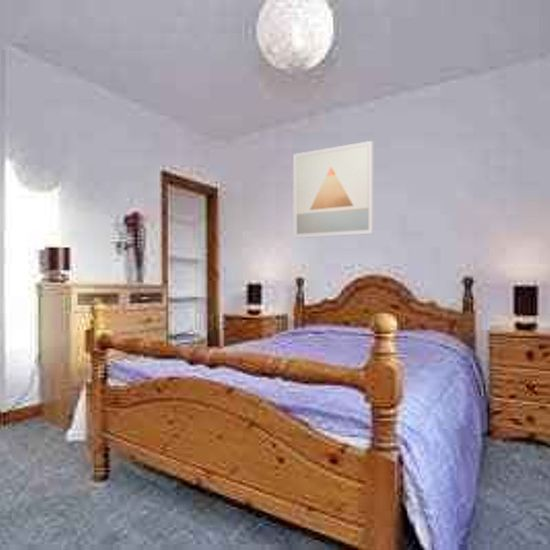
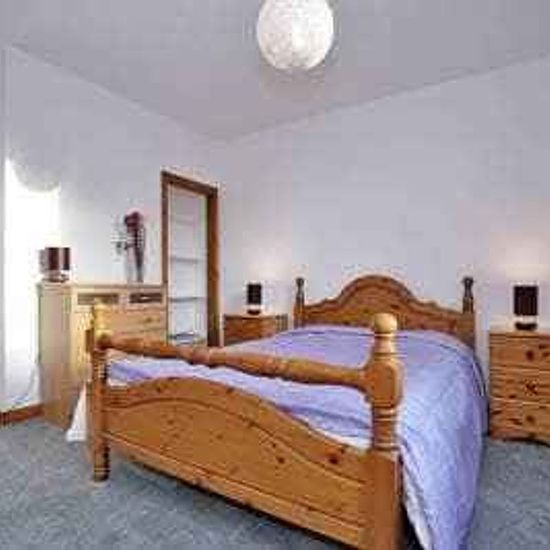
- wall art (331, 192)
